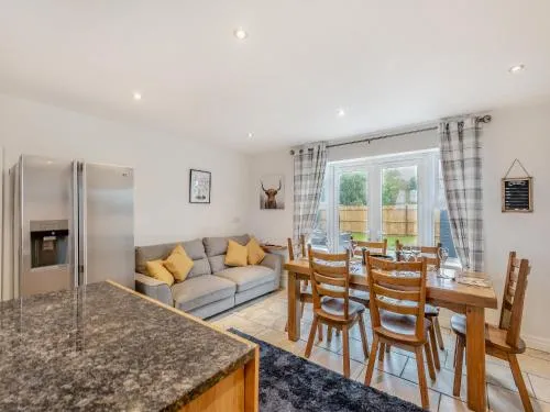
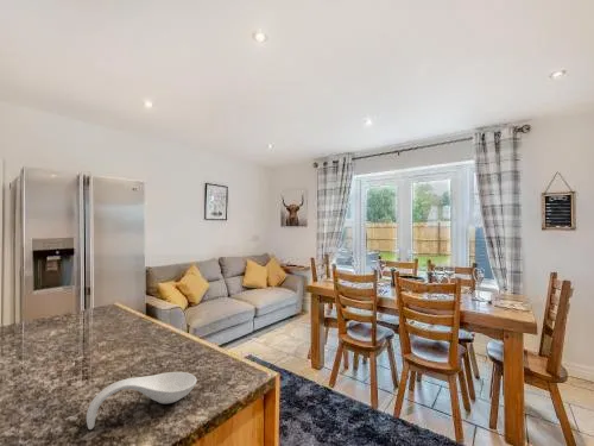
+ spoon rest (146, 390)
